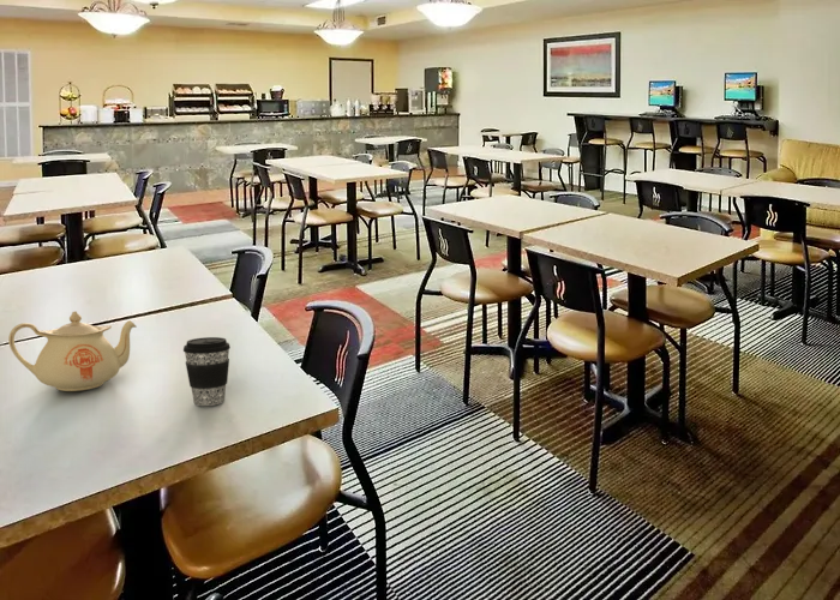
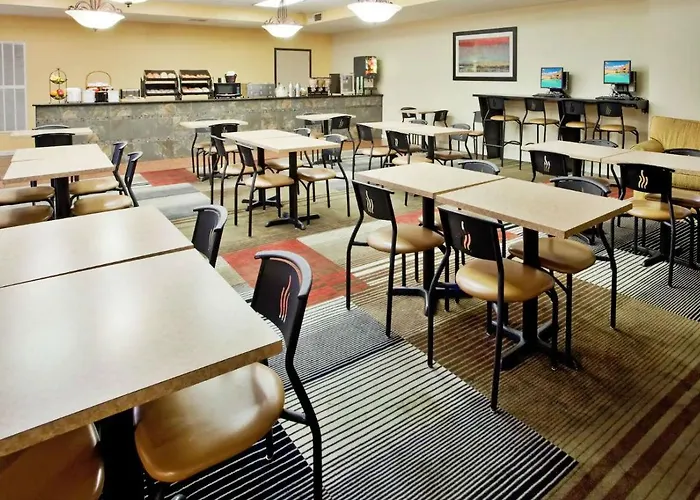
- coffee cup (208, 371)
- teapot (77, 348)
